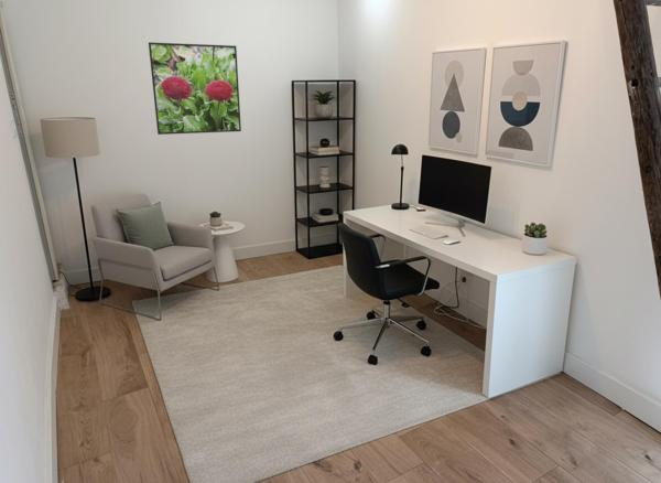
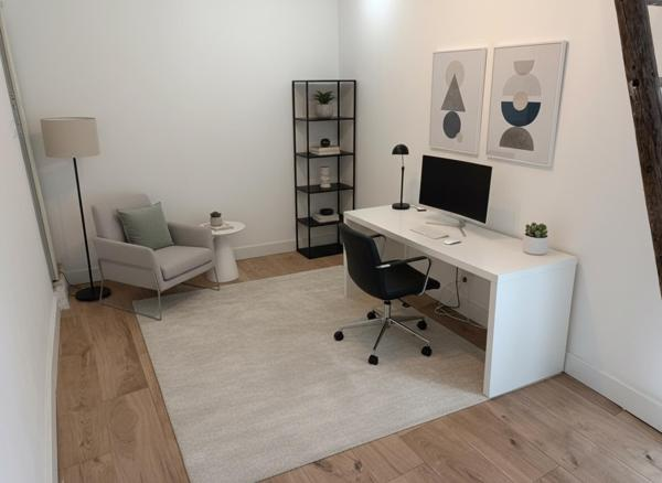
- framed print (197, 89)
